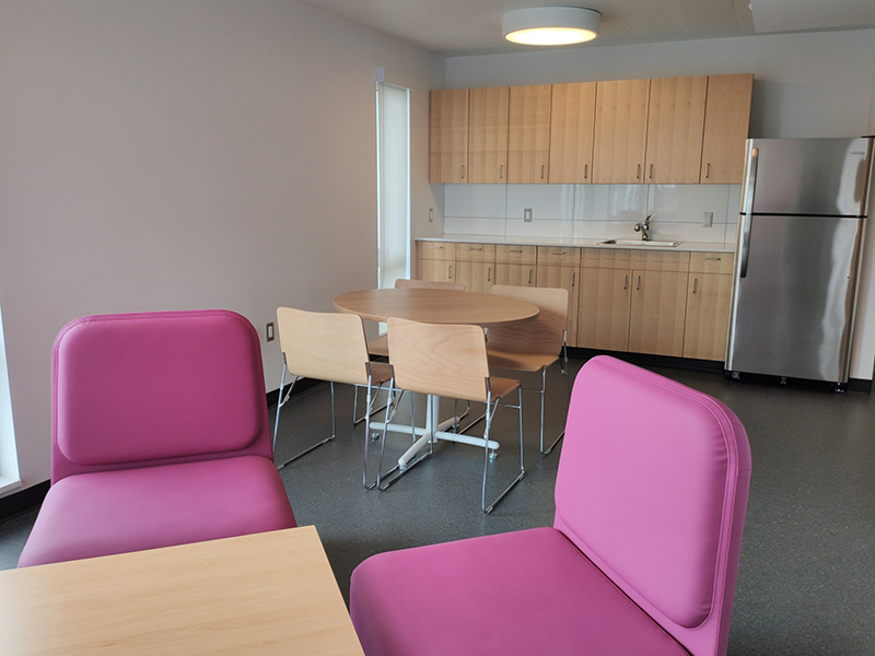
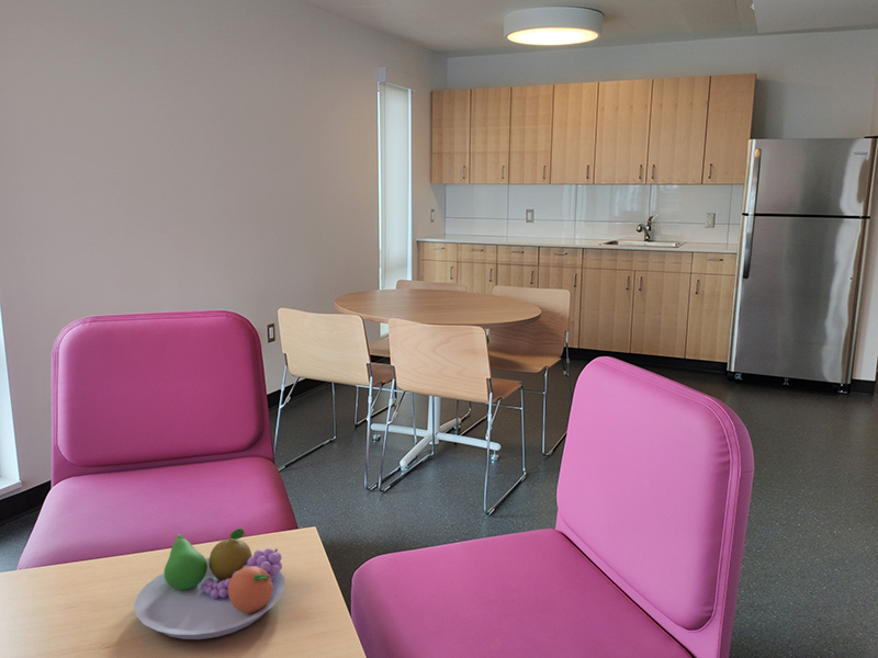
+ fruit bowl (211, 575)
